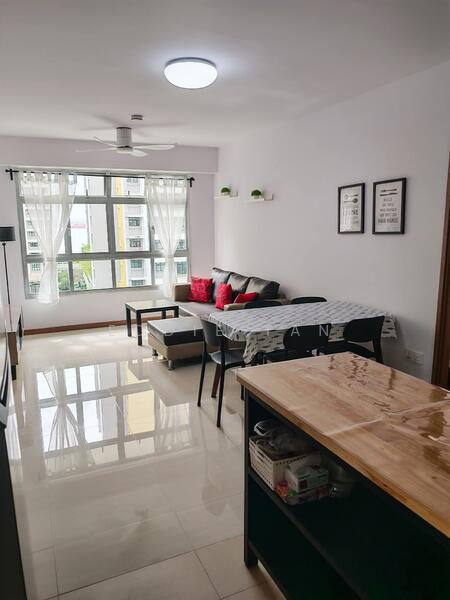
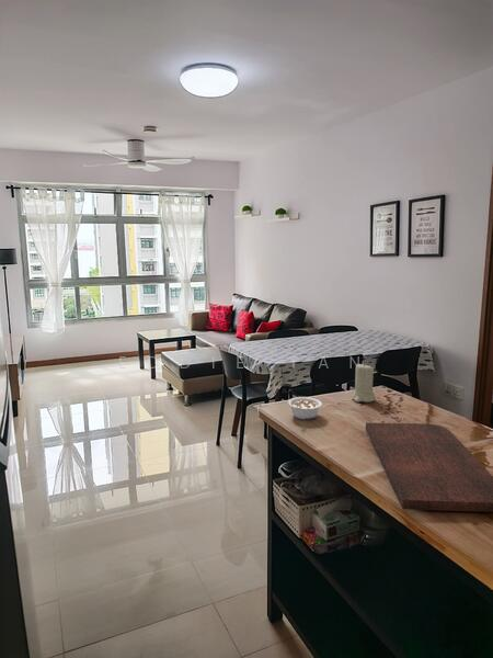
+ candle (364, 381)
+ cutting board (426, 458)
+ legume (305, 408)
